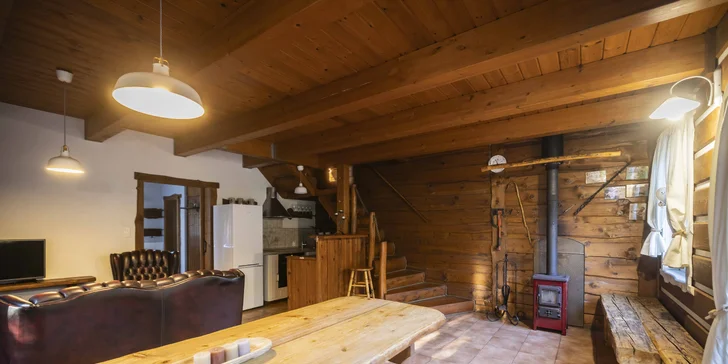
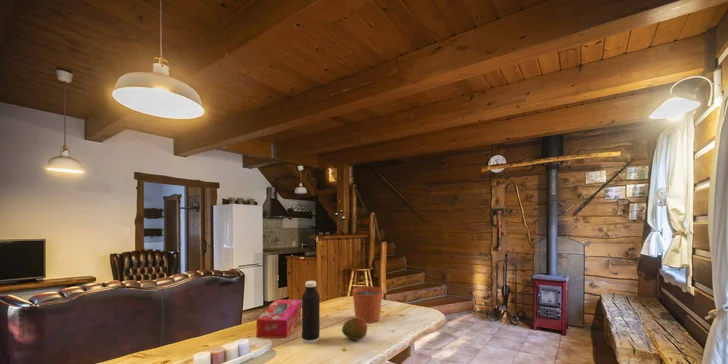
+ fruit (354, 328)
+ plant pot (367, 297)
+ water bottle (310, 310)
+ tissue box (280, 318)
